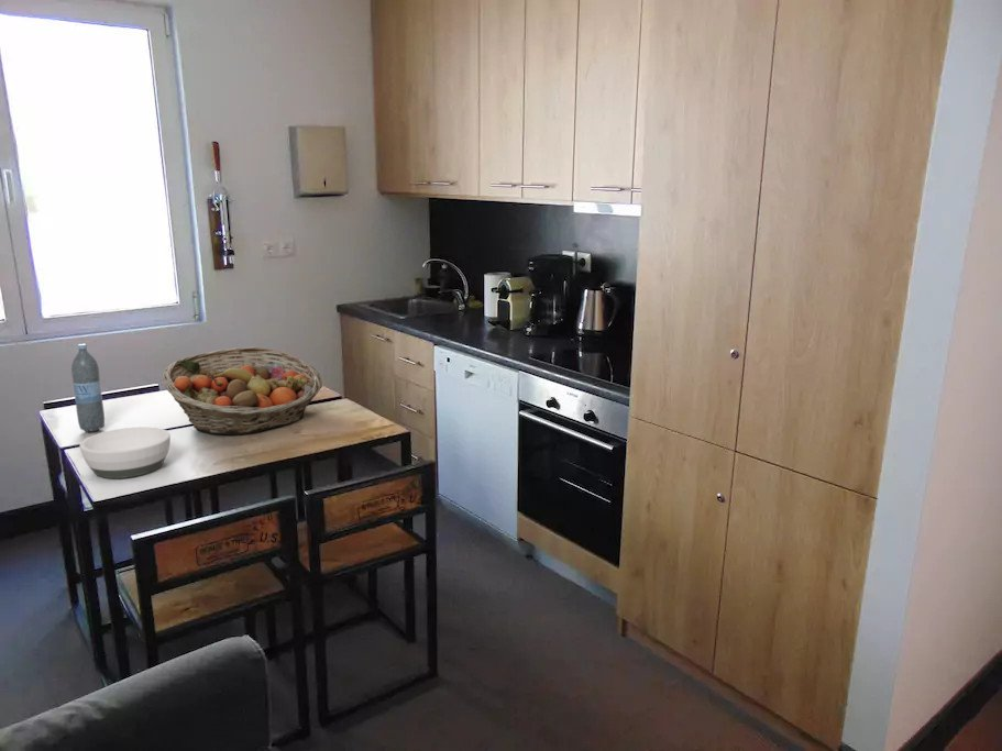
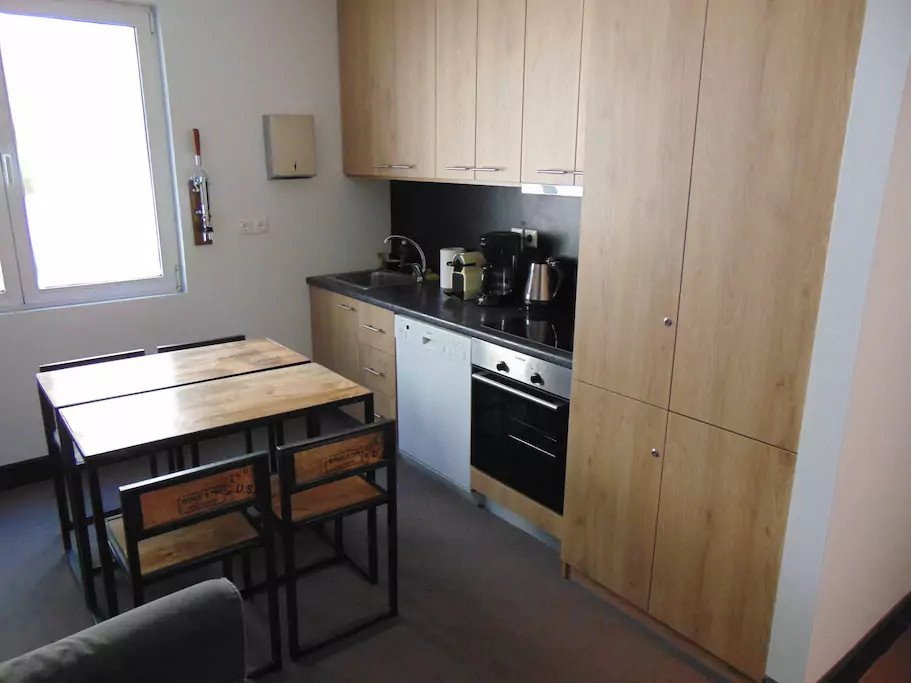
- bowl (126, 453)
- fruit basket (245, 388)
- water bottle (87, 387)
